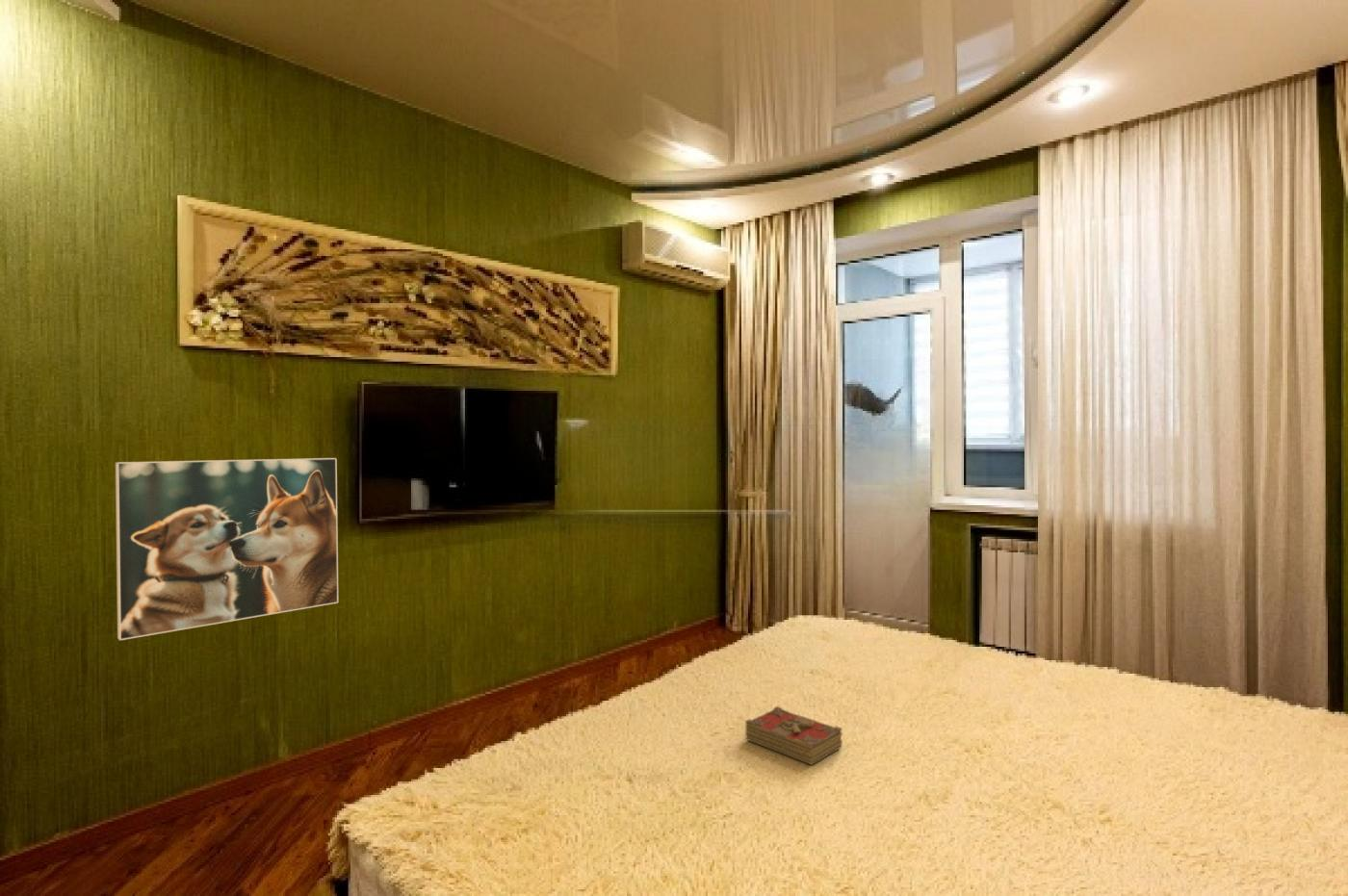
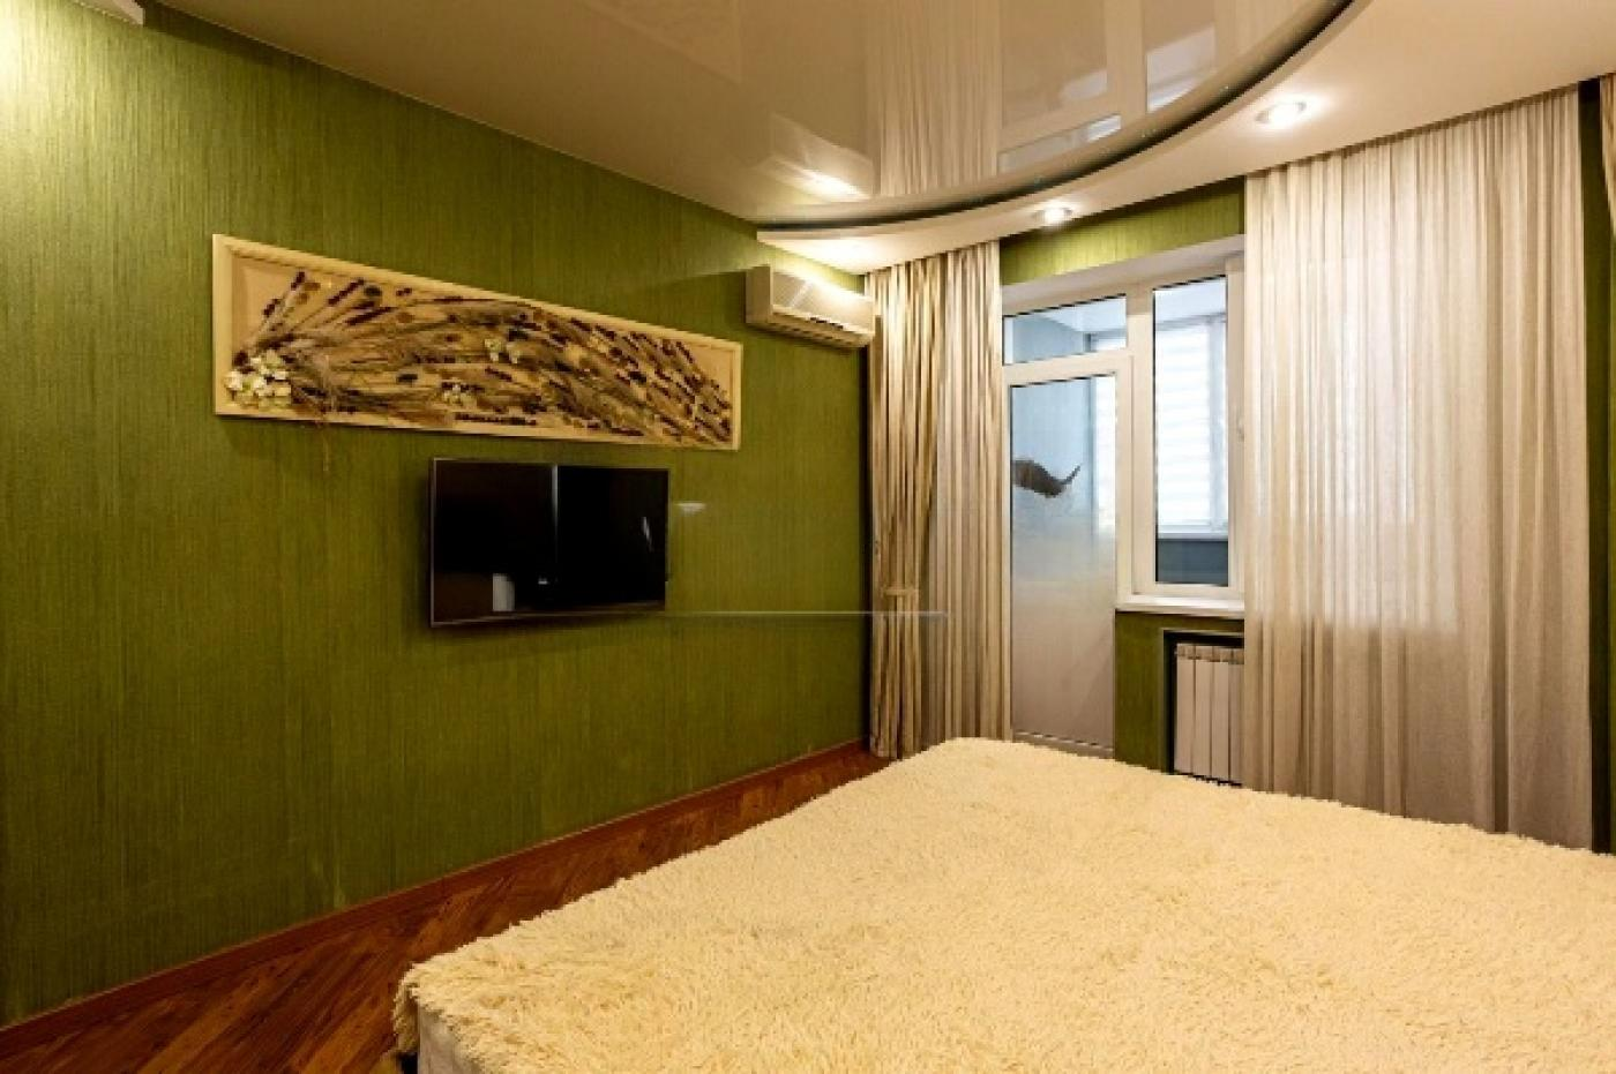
- book (793, 731)
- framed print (238, 539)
